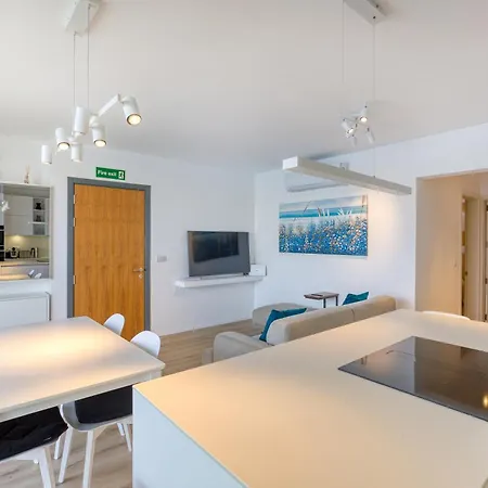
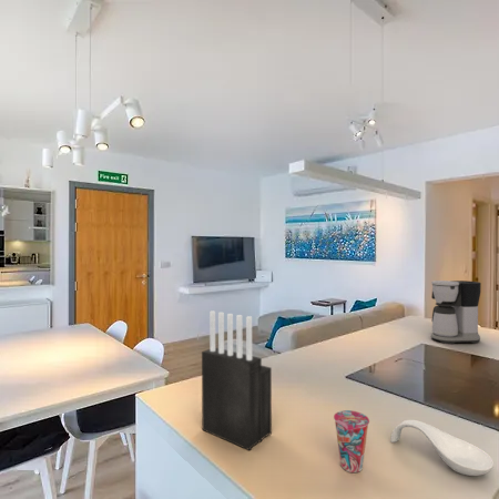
+ coffee maker (452, 309)
+ spoon rest (438, 444)
+ cup (352, 442)
+ knife block (238, 370)
